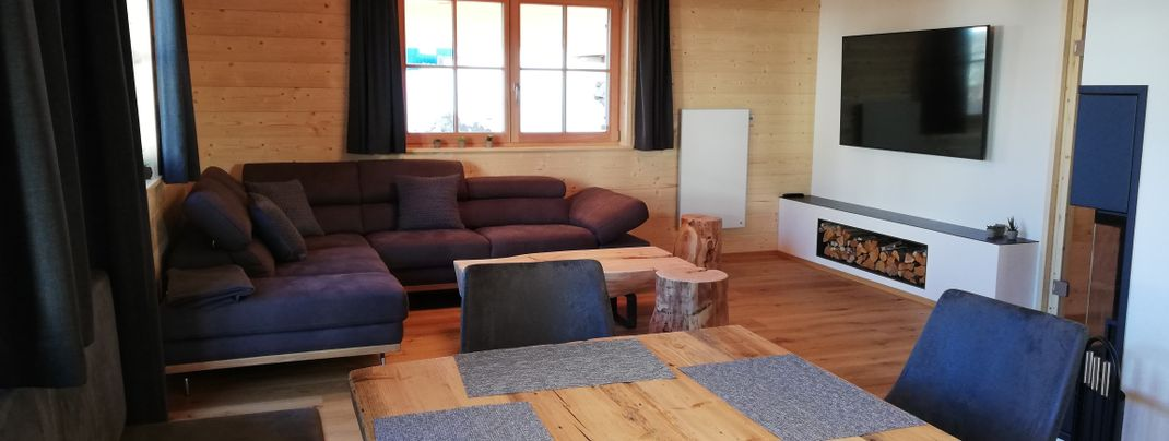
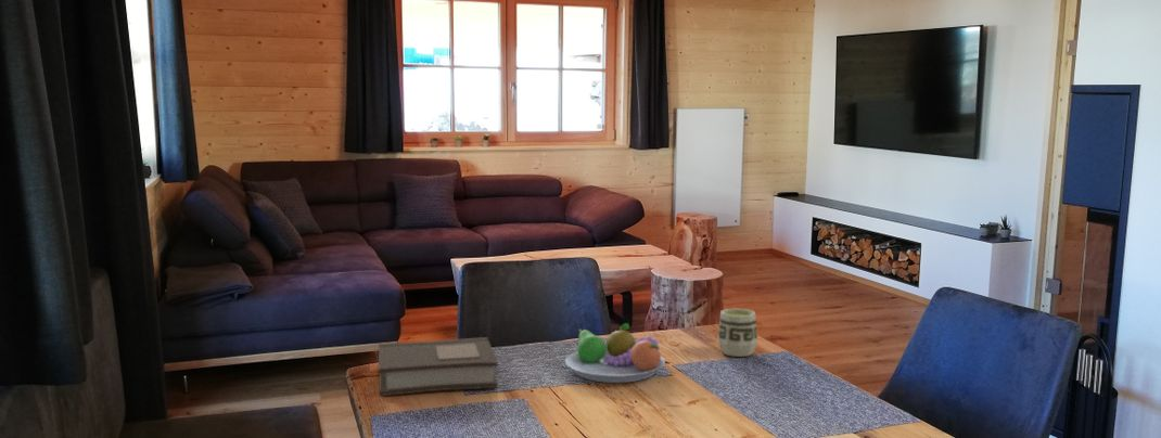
+ fruit bowl (613, 349)
+ book (436, 363)
+ cup (737, 332)
